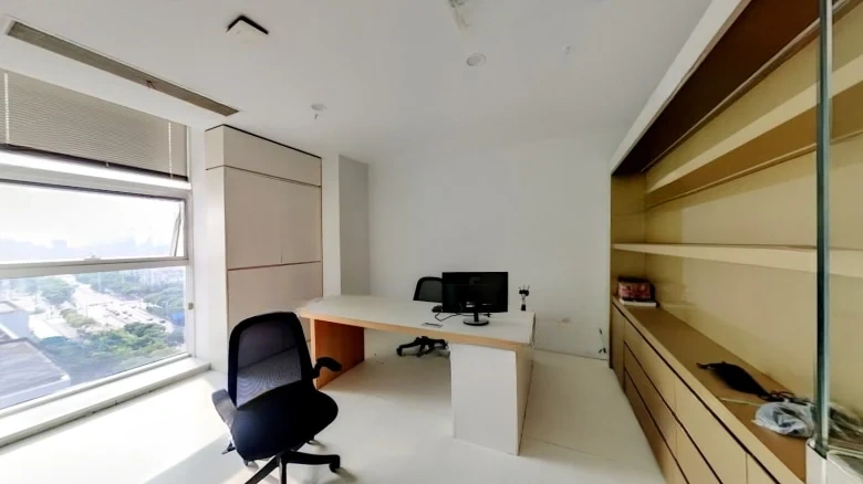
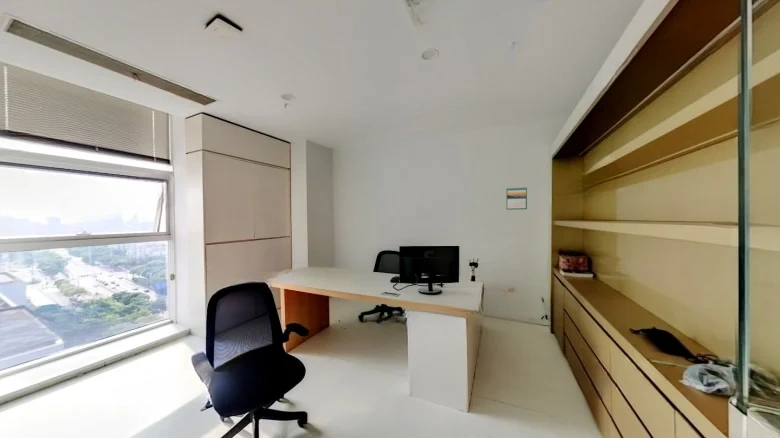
+ calendar (516, 198)
